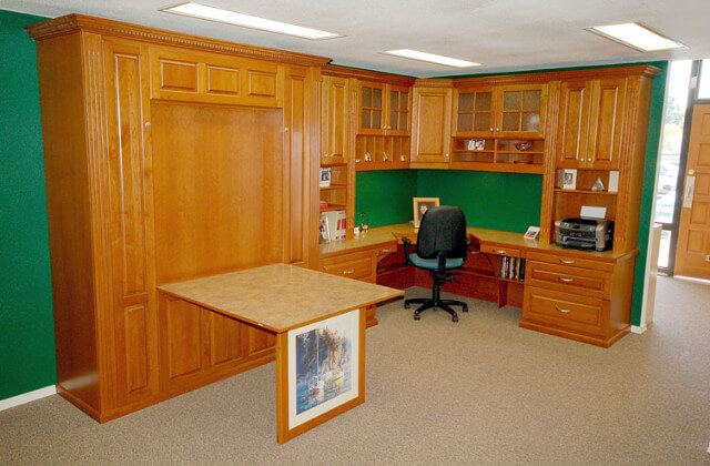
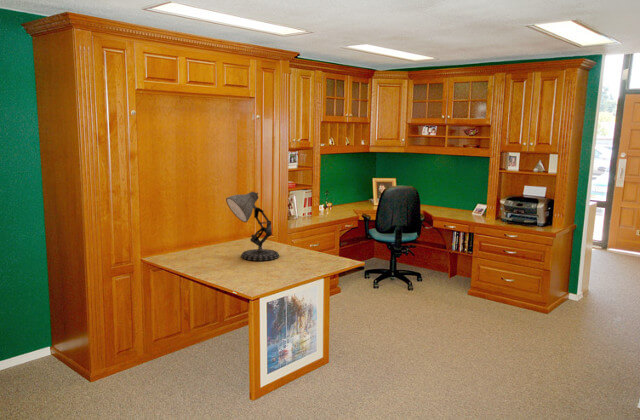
+ desk lamp (258, 223)
